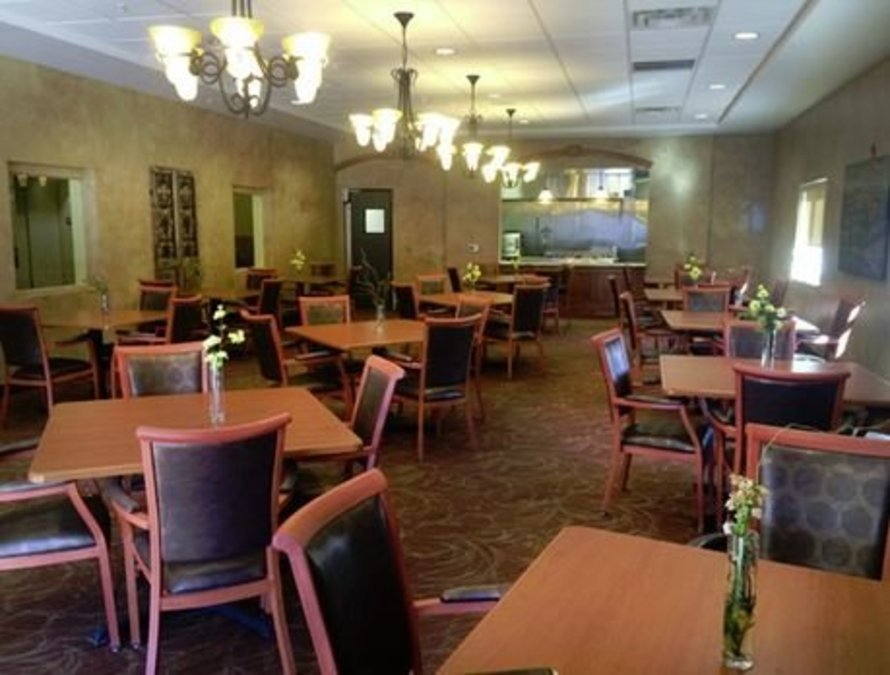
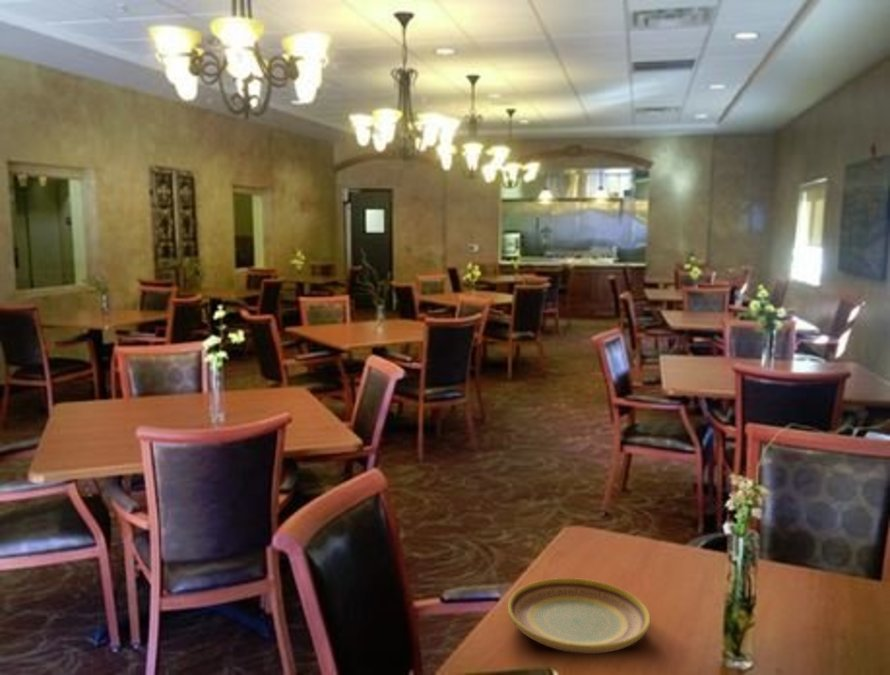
+ plate (577, 617)
